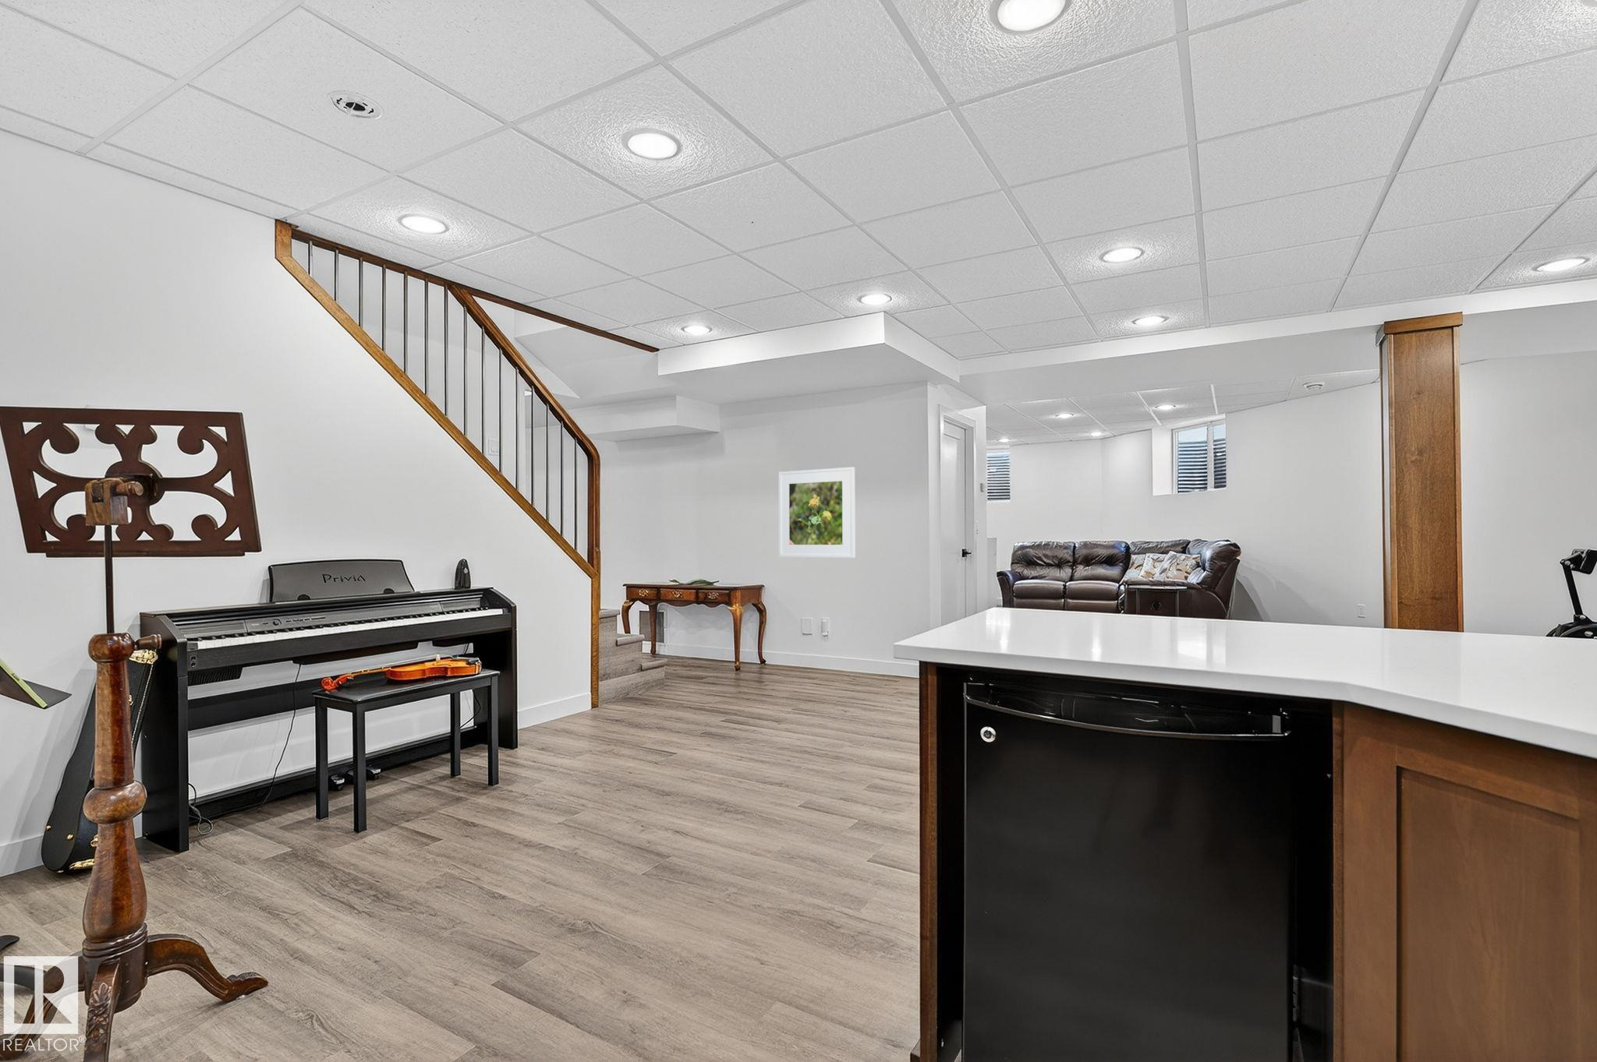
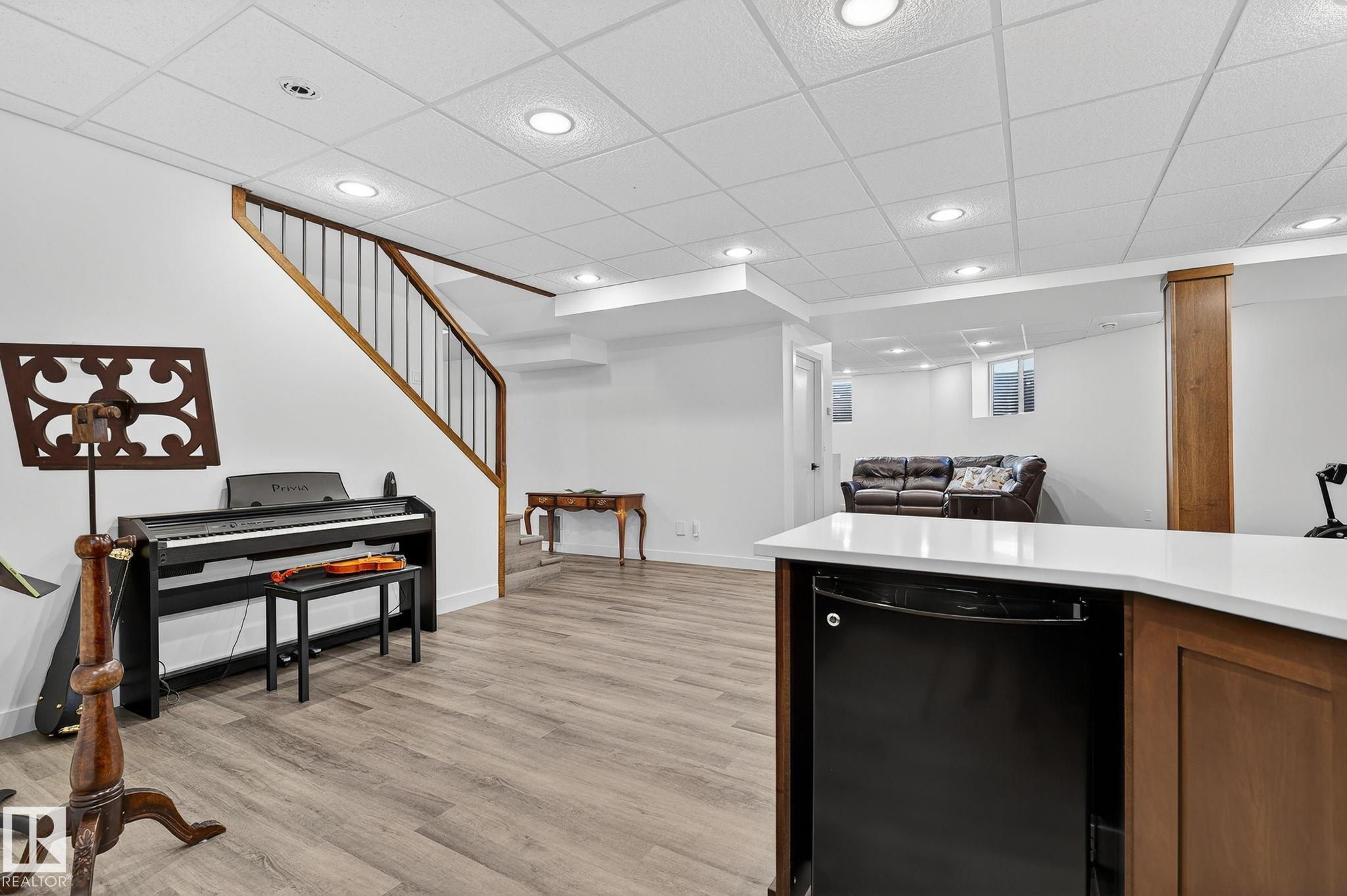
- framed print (815, 513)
